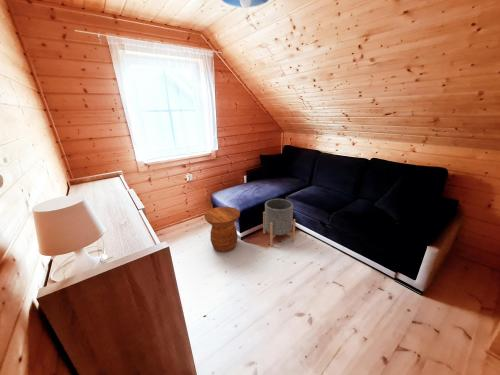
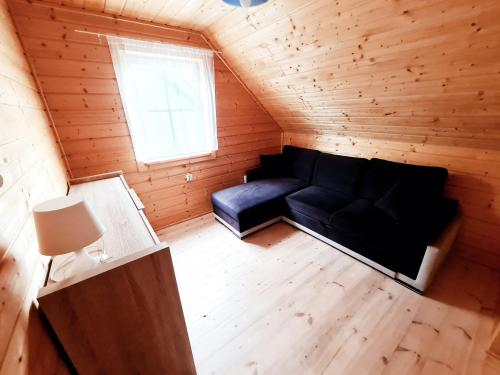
- side table (223, 230)
- planter (278, 221)
